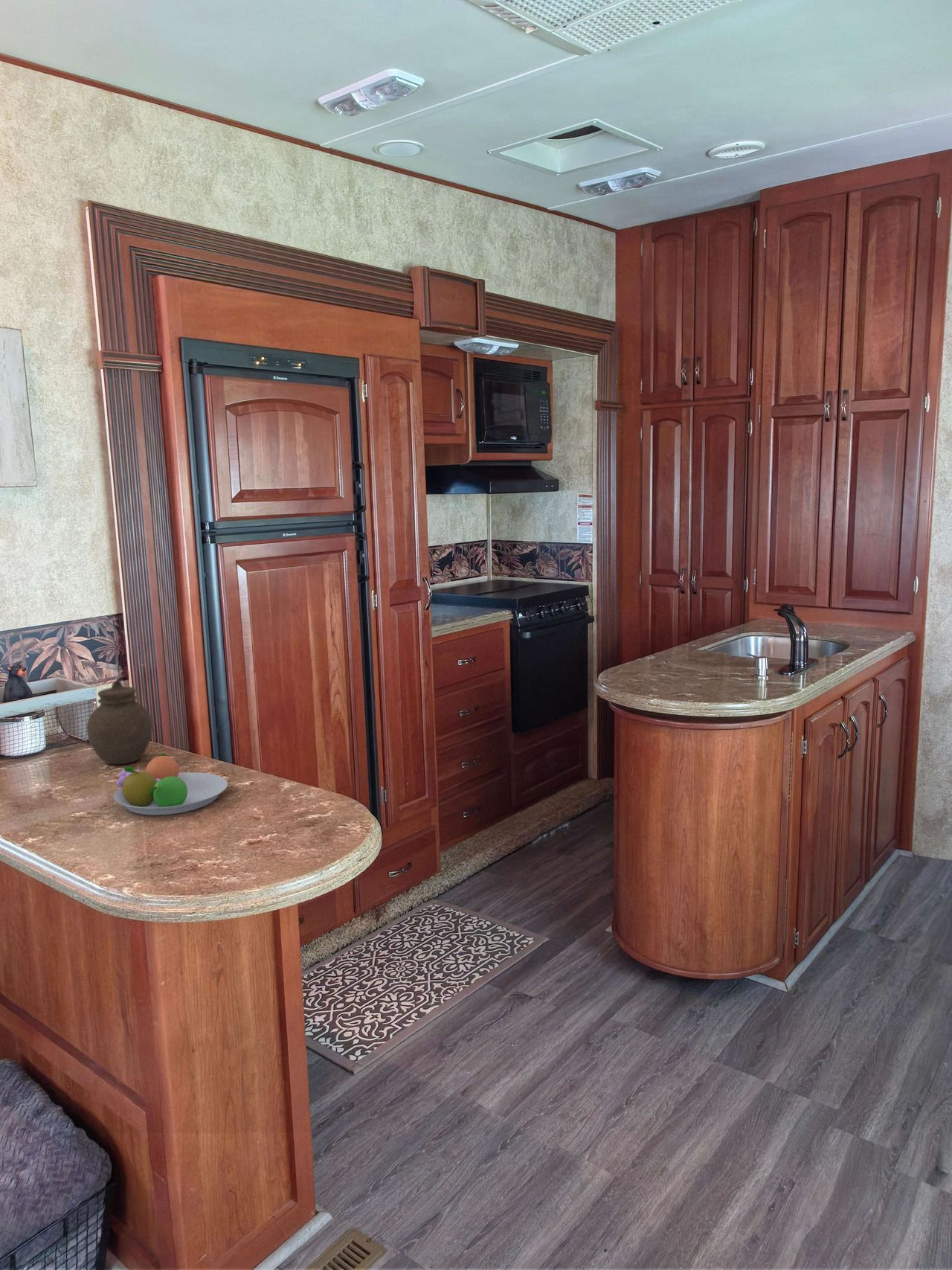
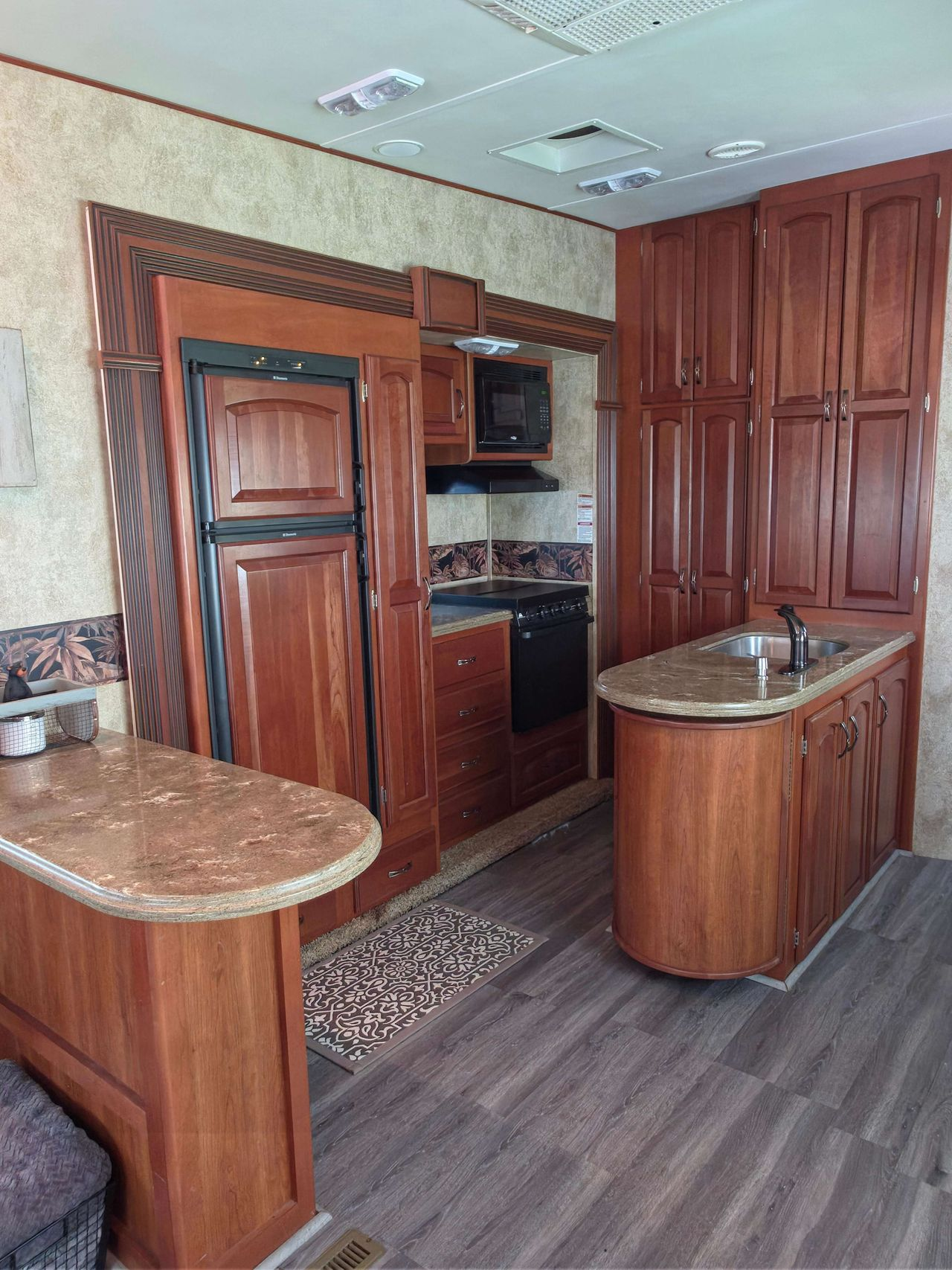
- fruit bowl (168, 780)
- jar (119, 720)
